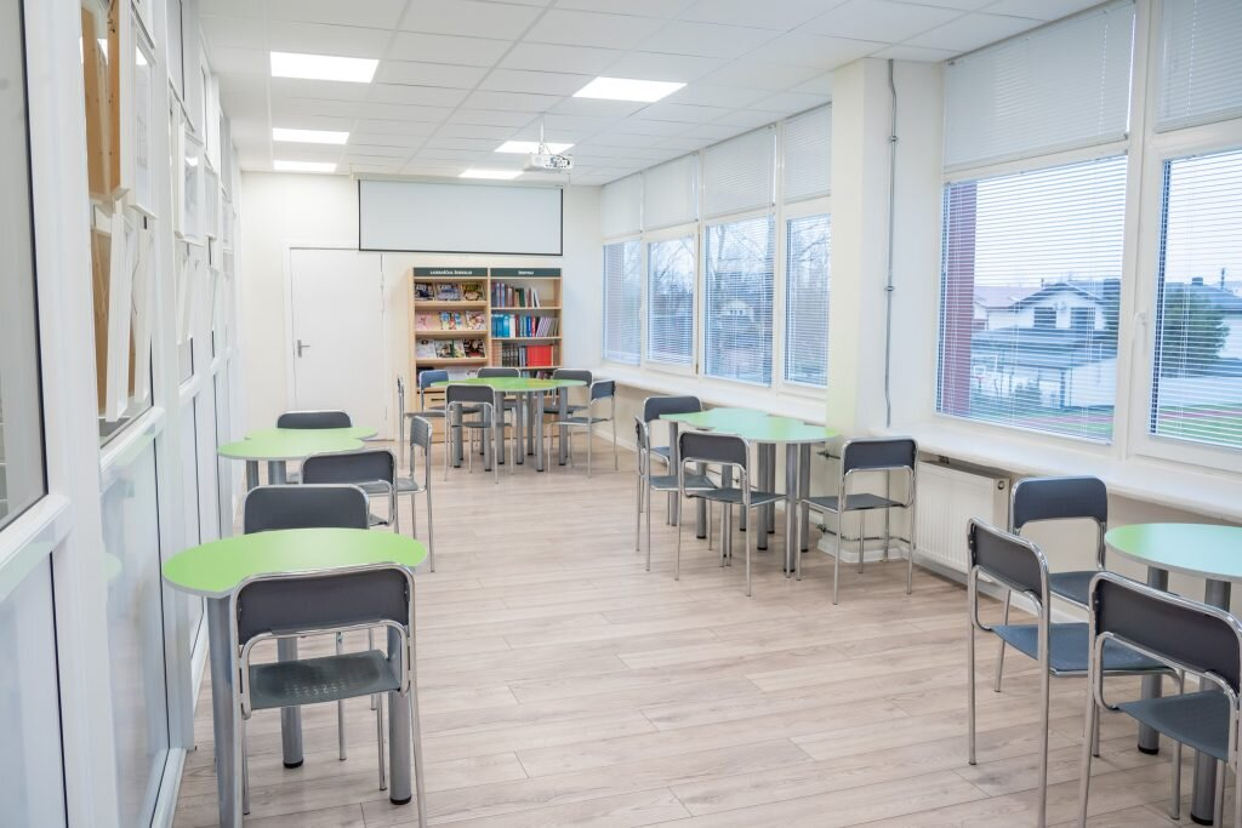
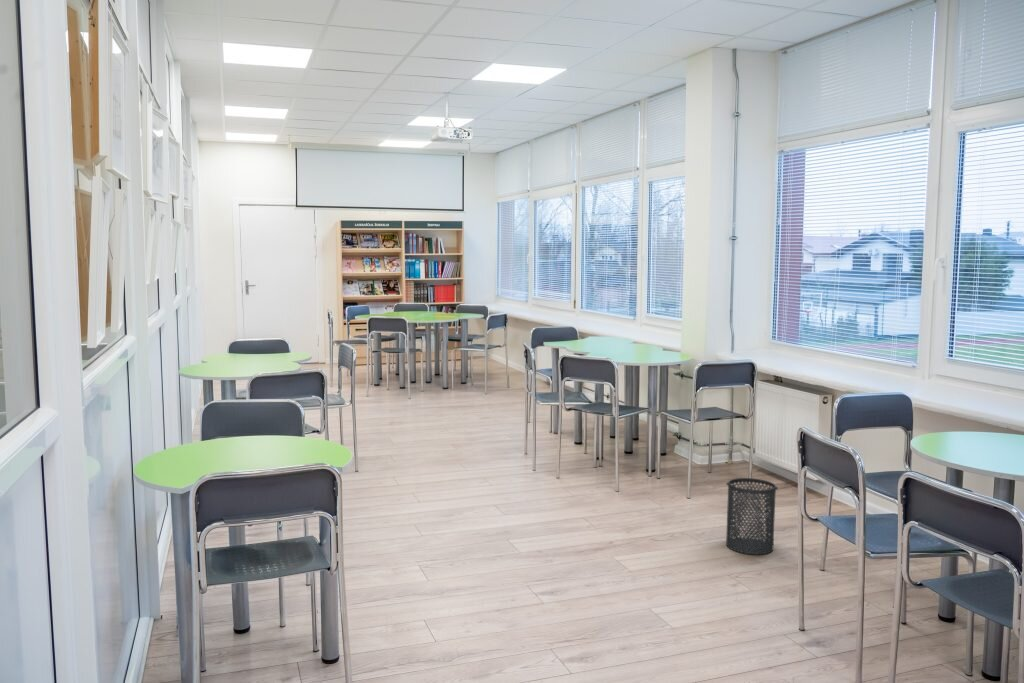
+ trash can (750, 515)
